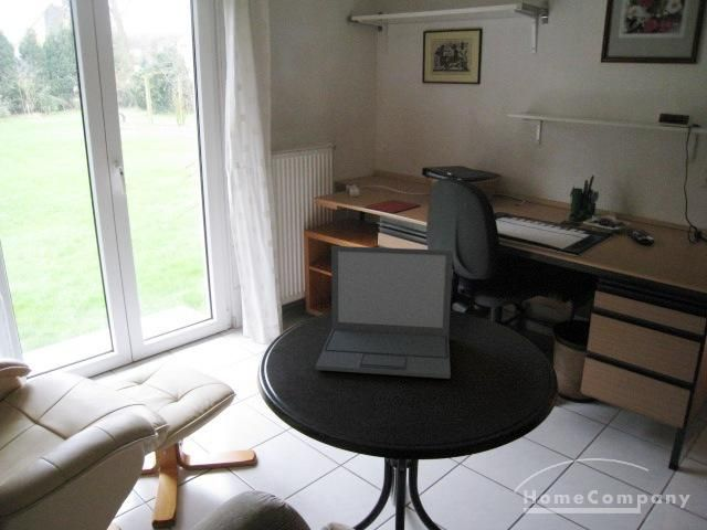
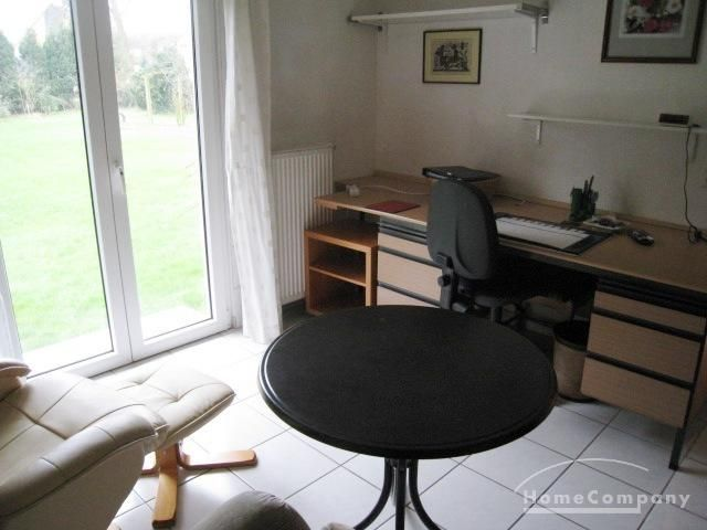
- laptop (387, 307)
